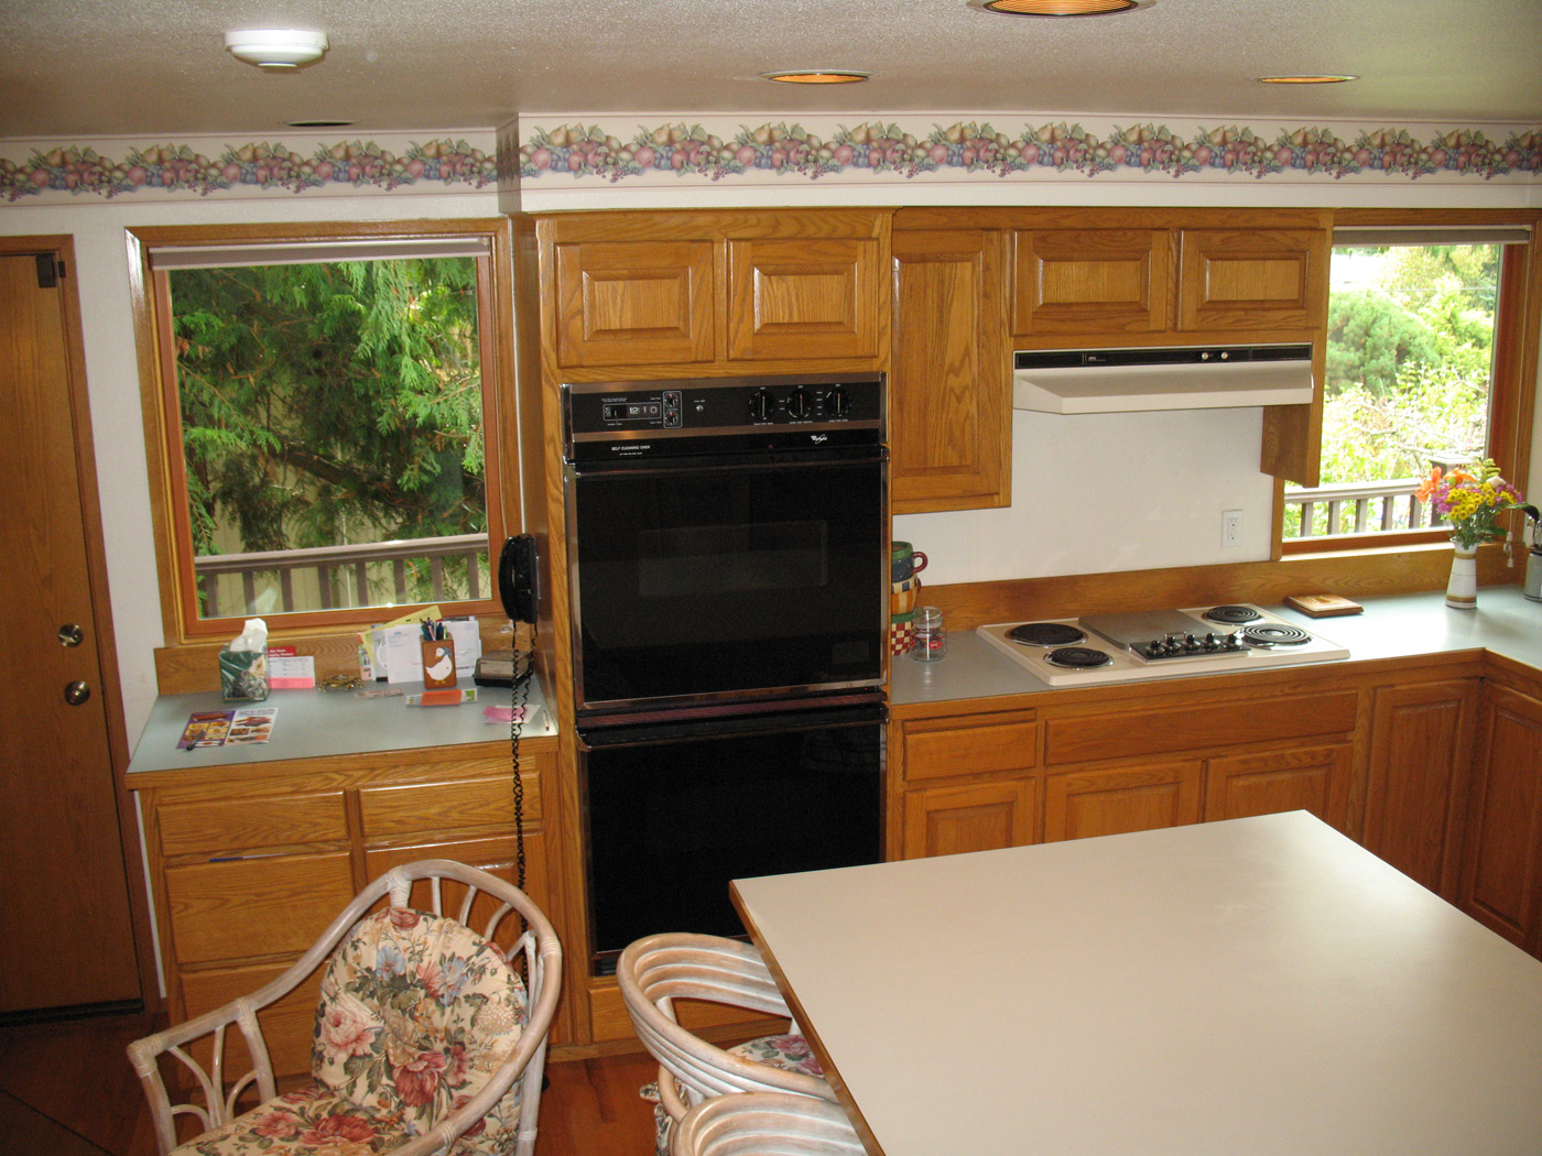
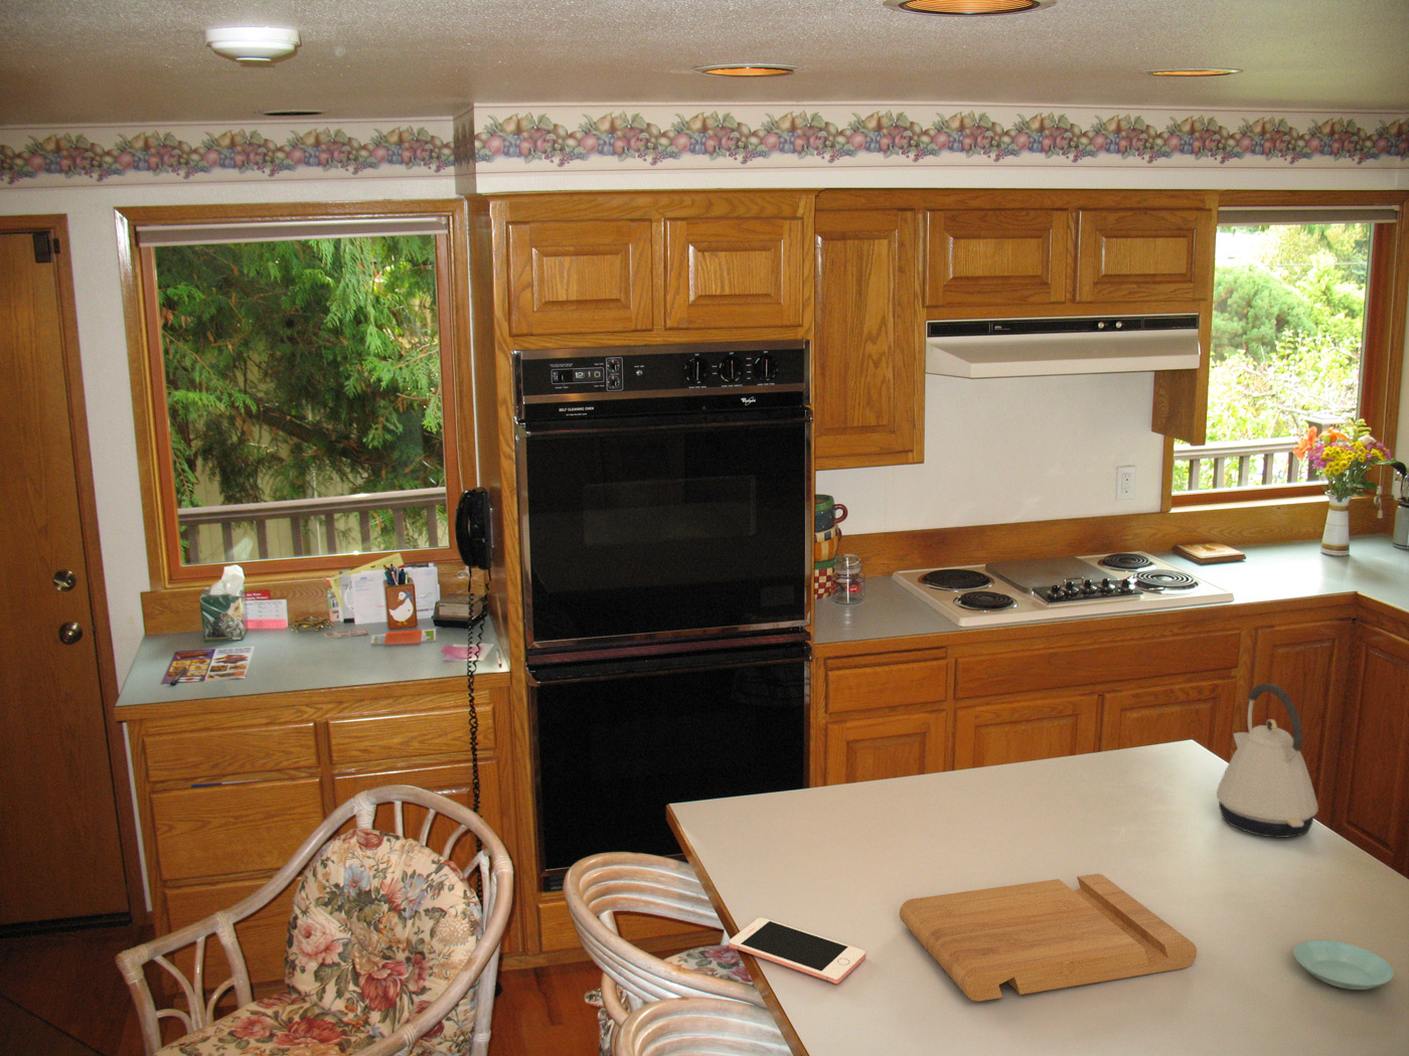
+ kettle (1267, 753)
+ saucer (1341, 968)
+ cell phone (797, 948)
+ cutting board (1043, 932)
